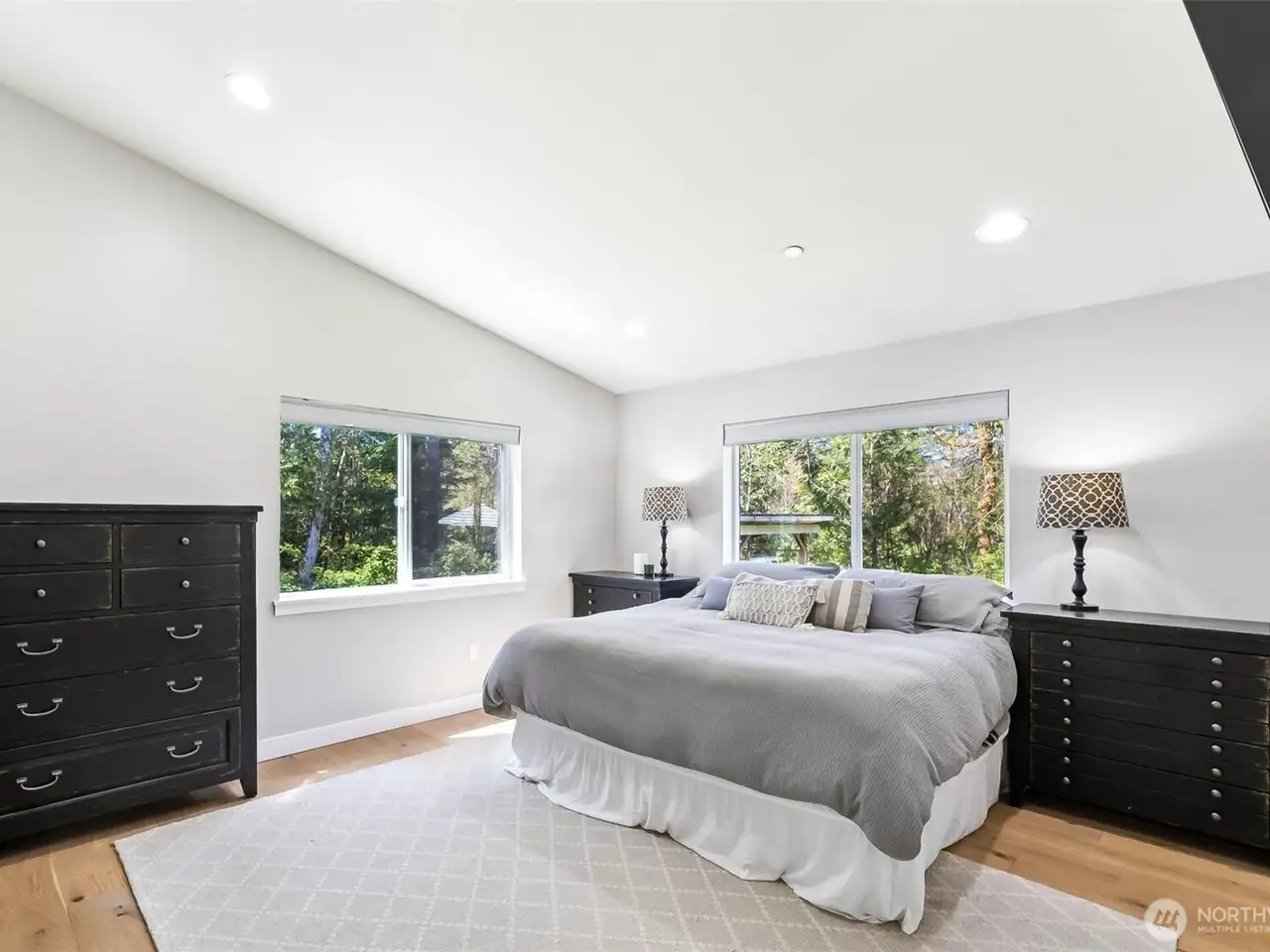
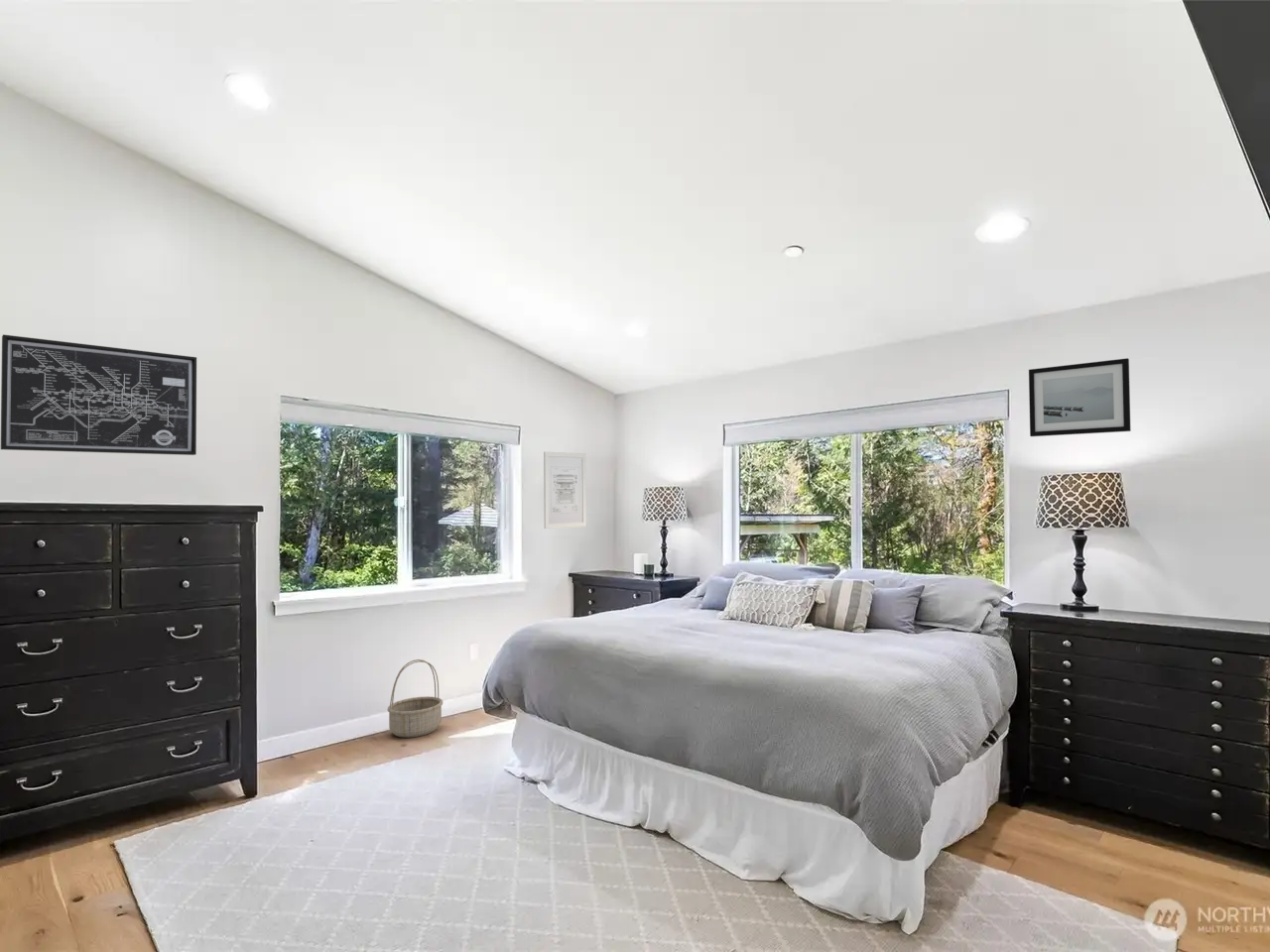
+ wall art (105, 400)
+ wall art (566, 490)
+ wall art (1078, 399)
+ basket (415, 697)
